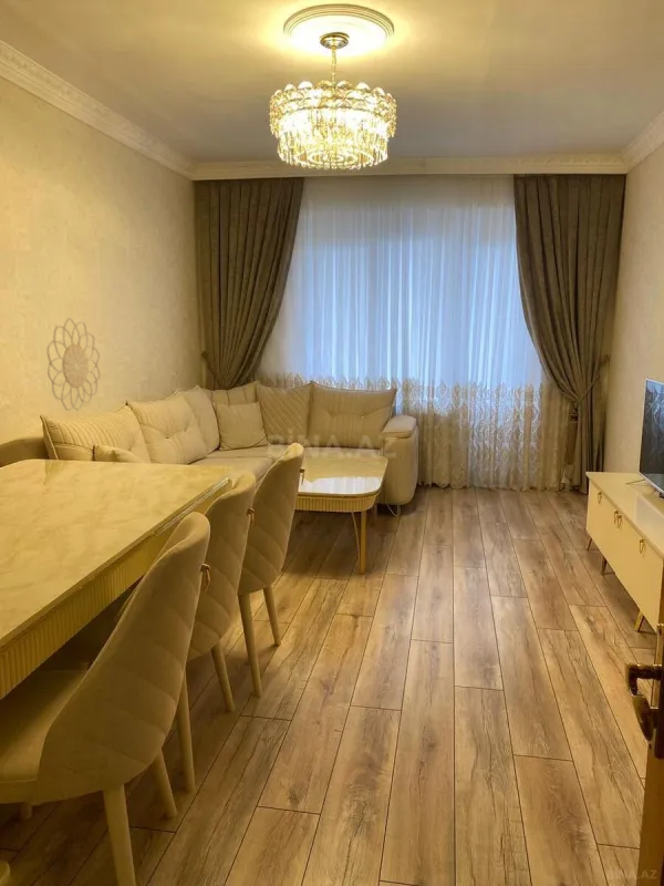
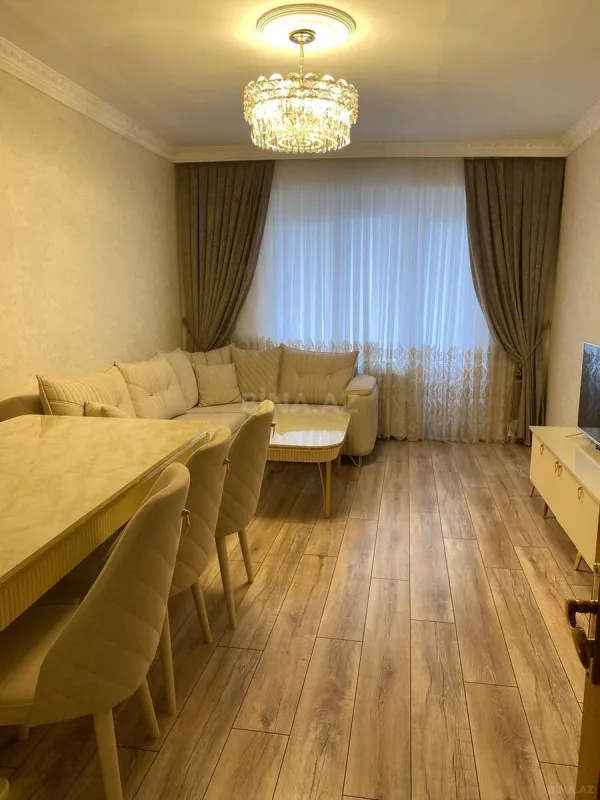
- decorative wall piece (74, 364)
